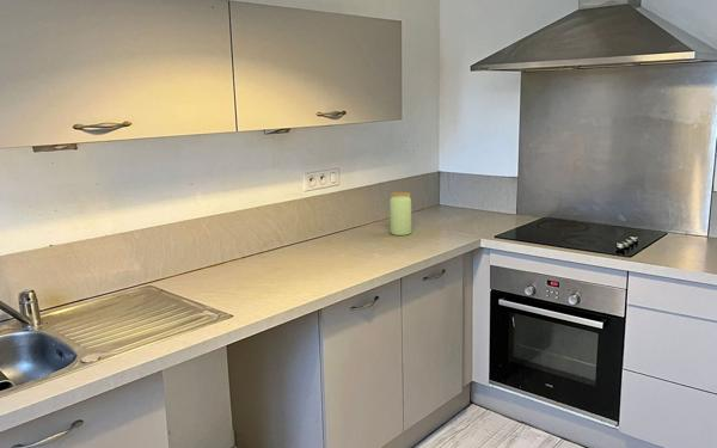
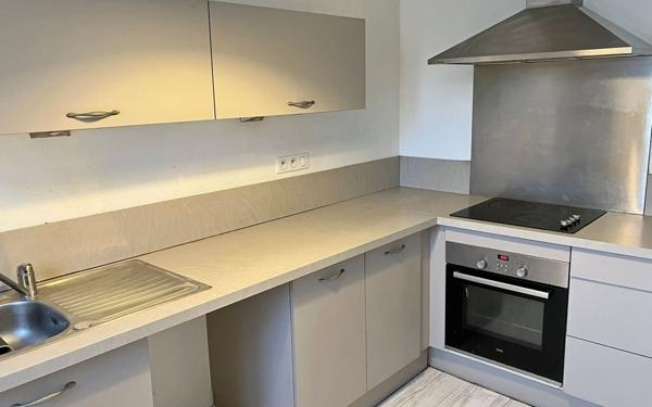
- jar (400, 213)
